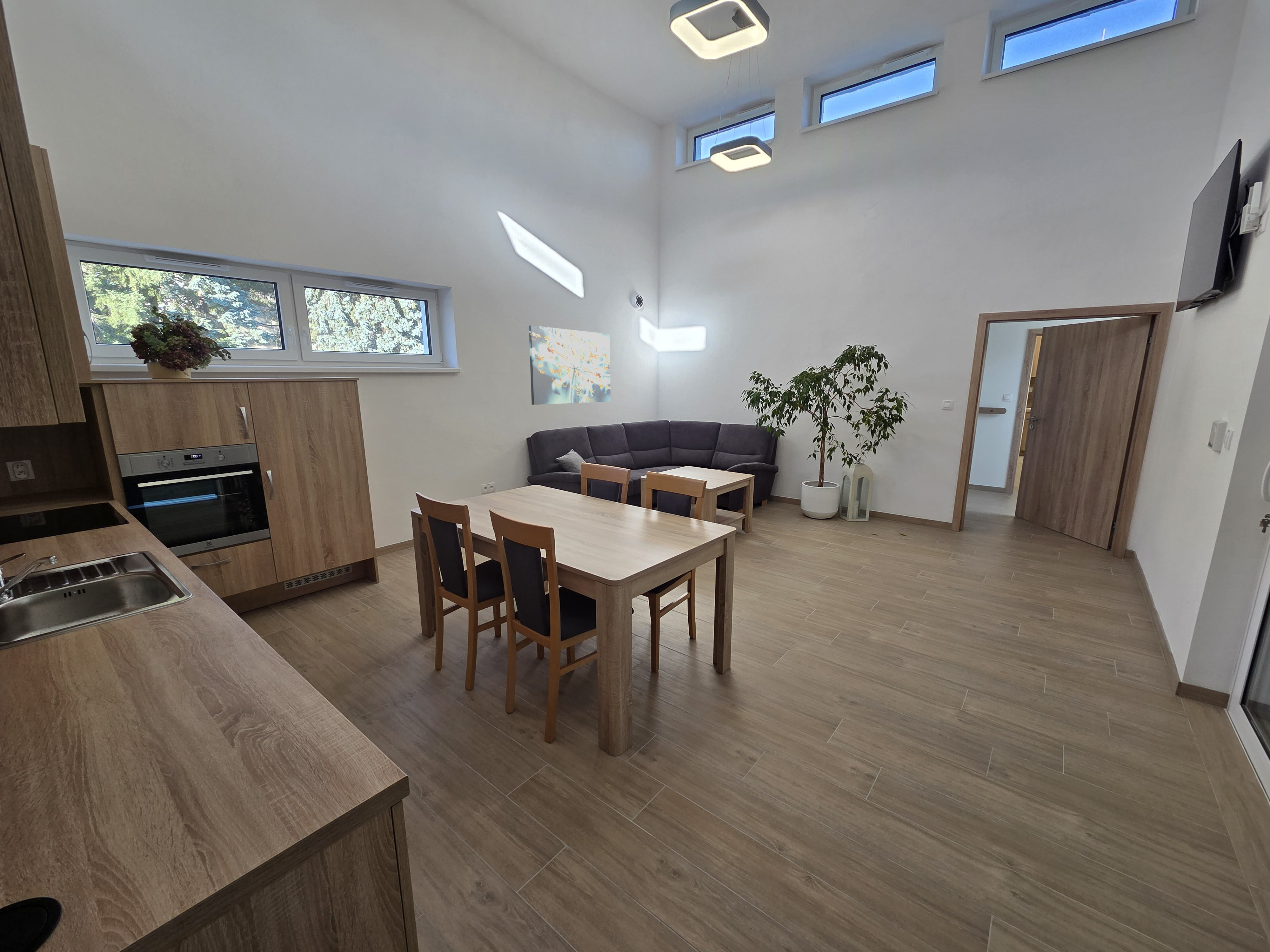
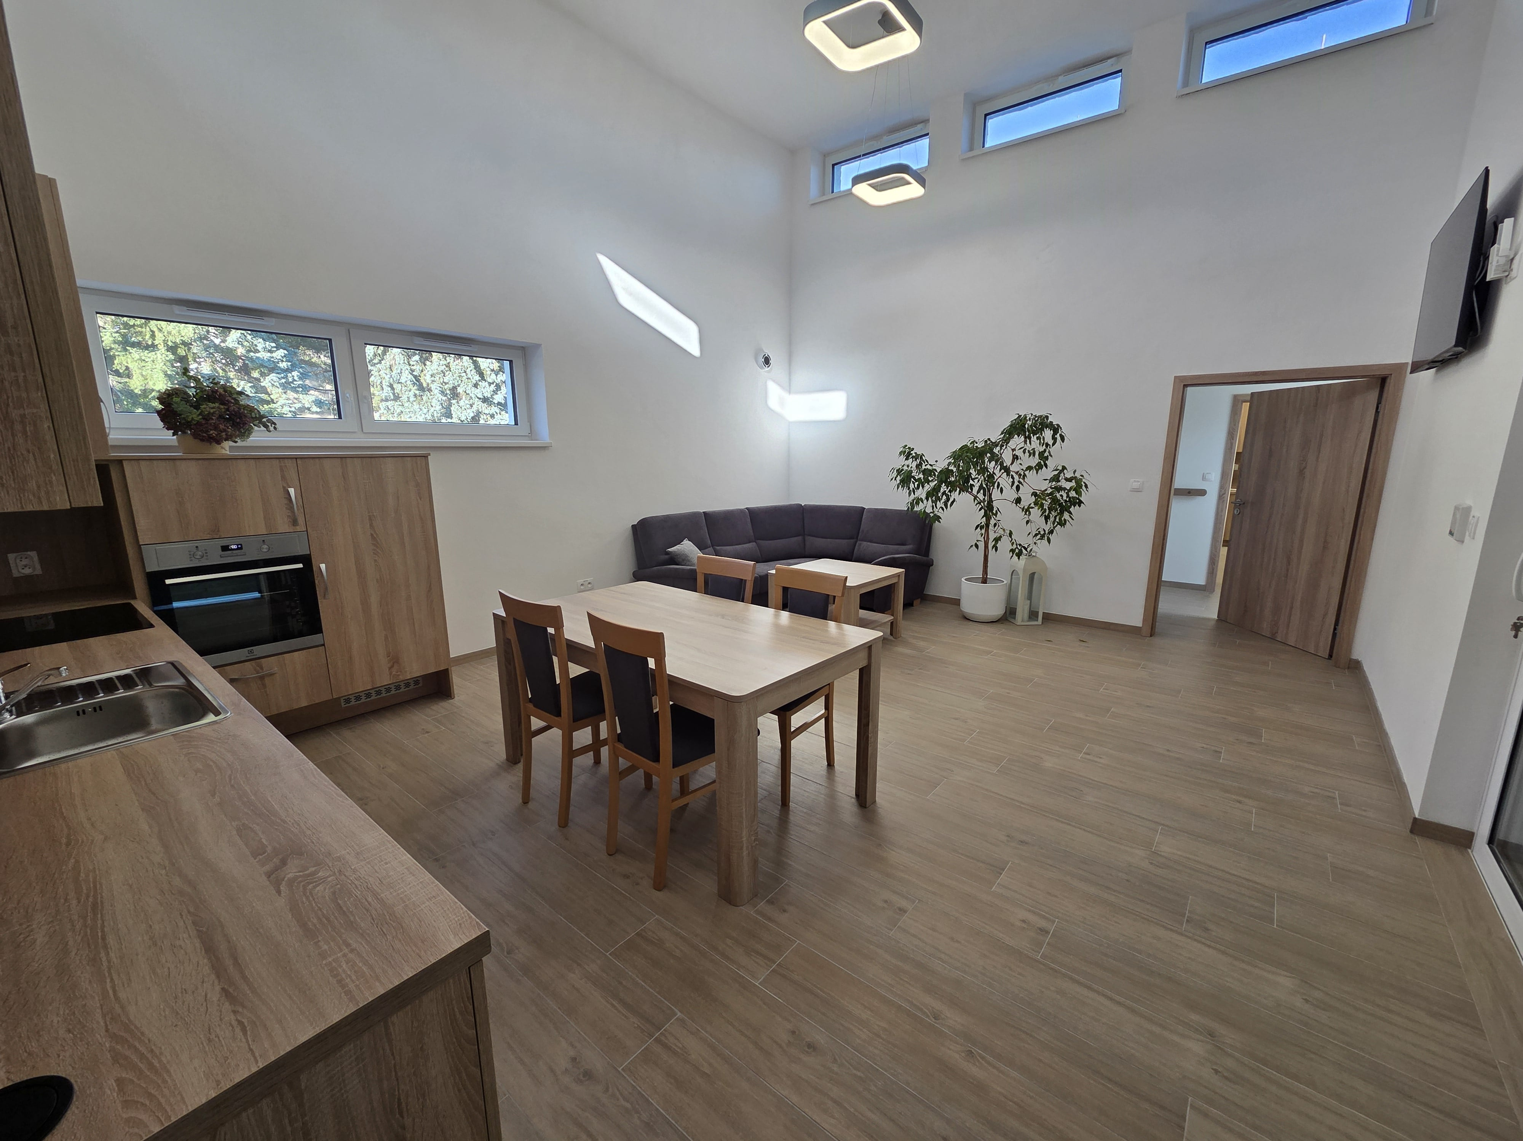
- wall art (573, 367)
